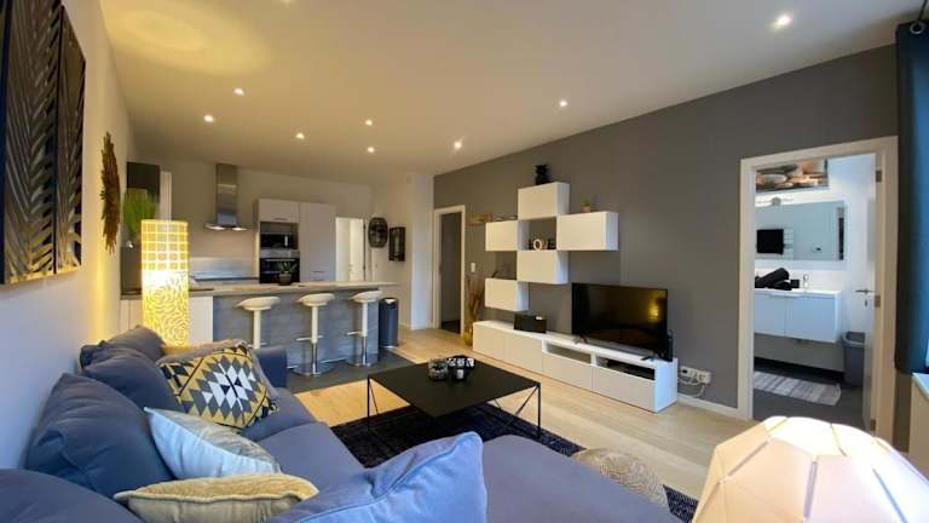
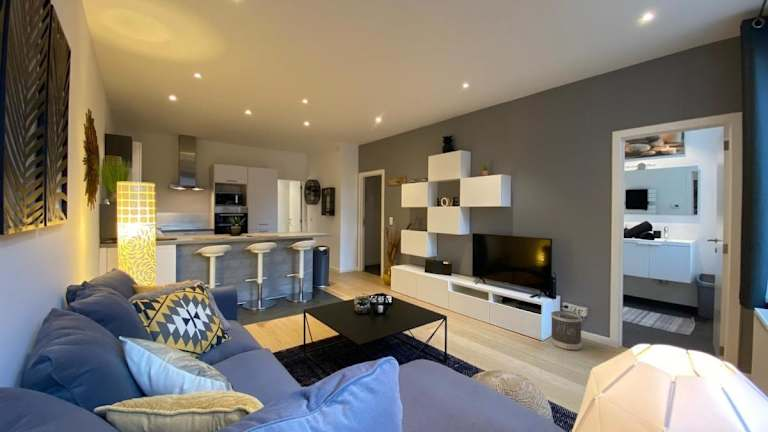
+ wastebasket (566, 329)
